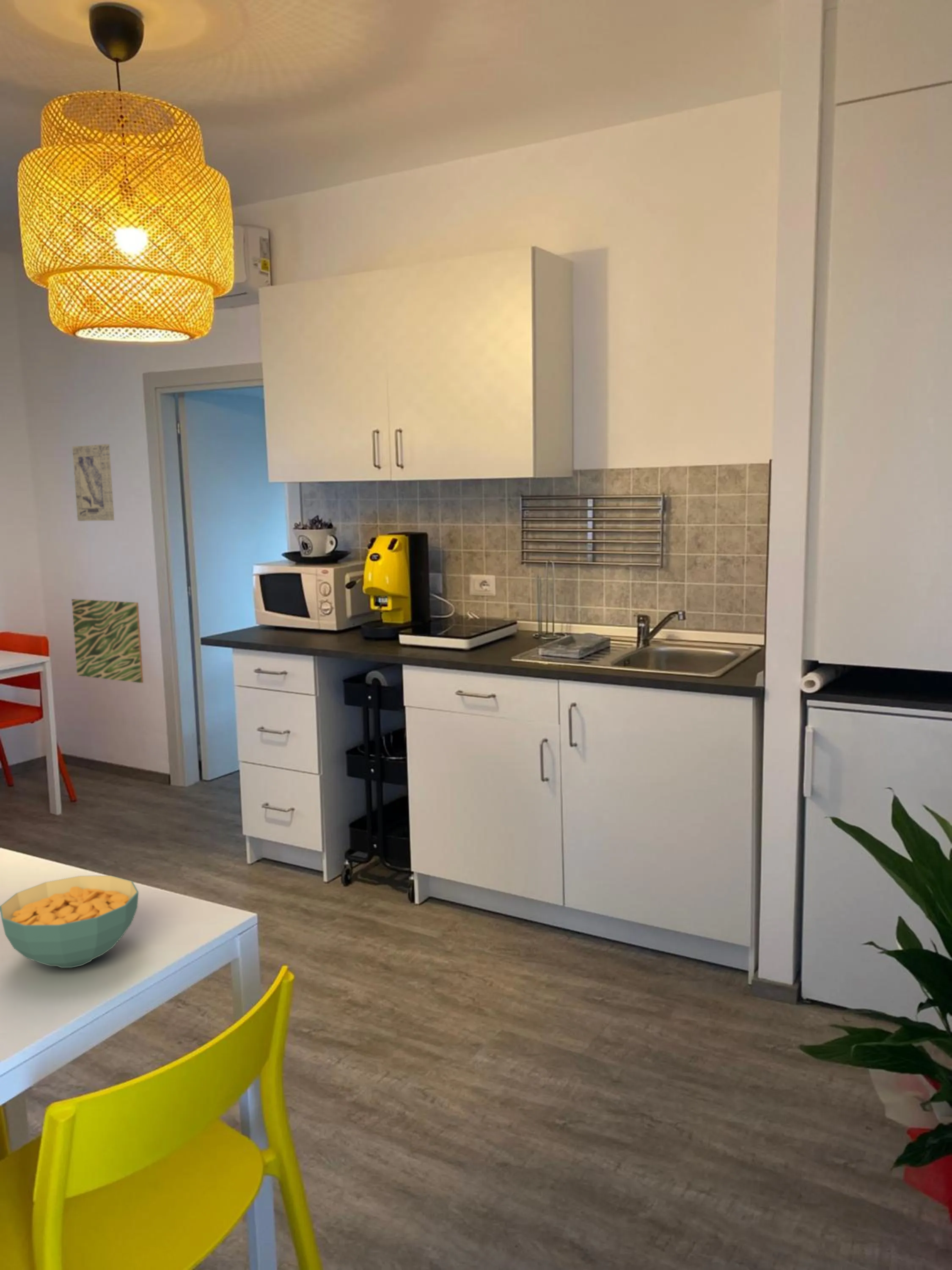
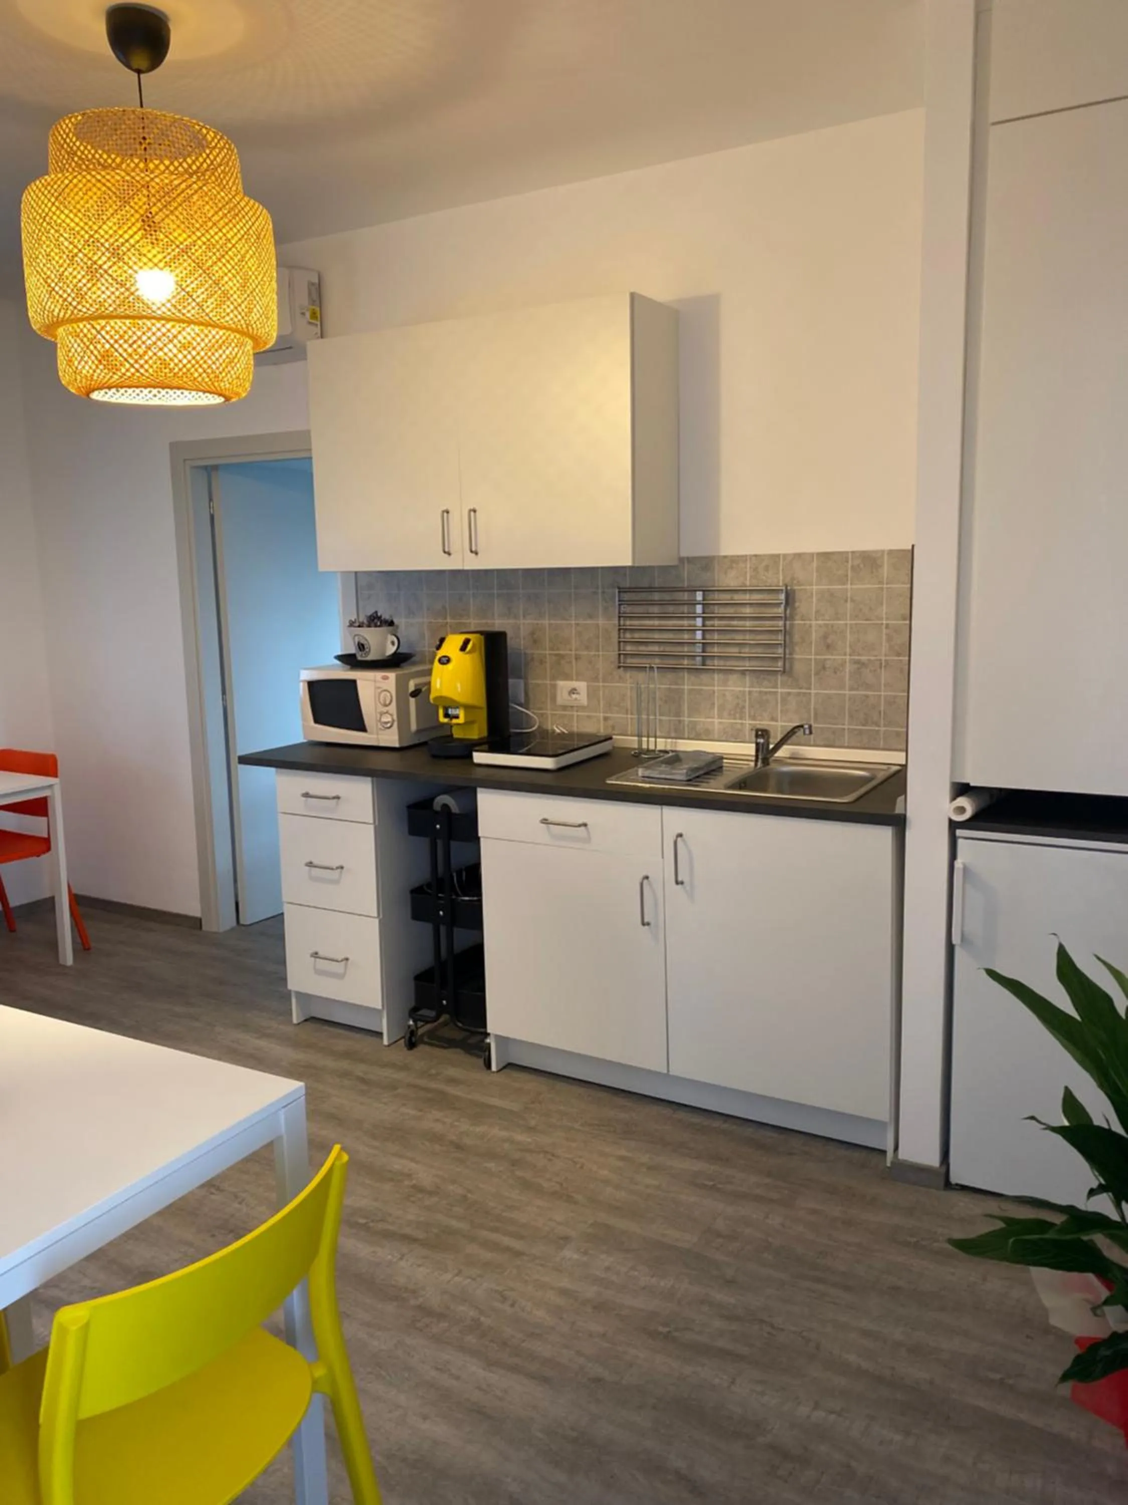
- wall art (93, 483)
- wall art (107, 640)
- cereal bowl (72, 929)
